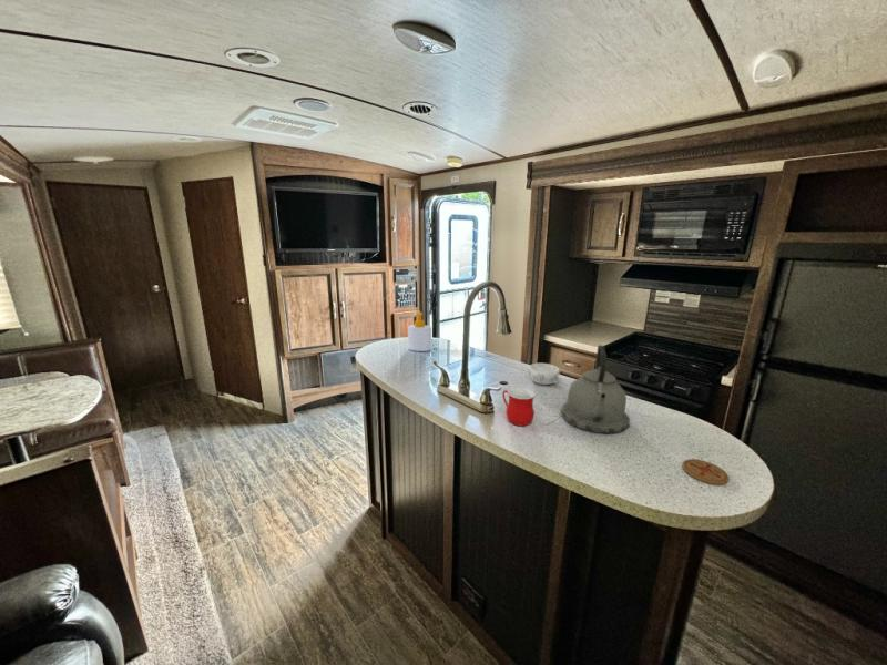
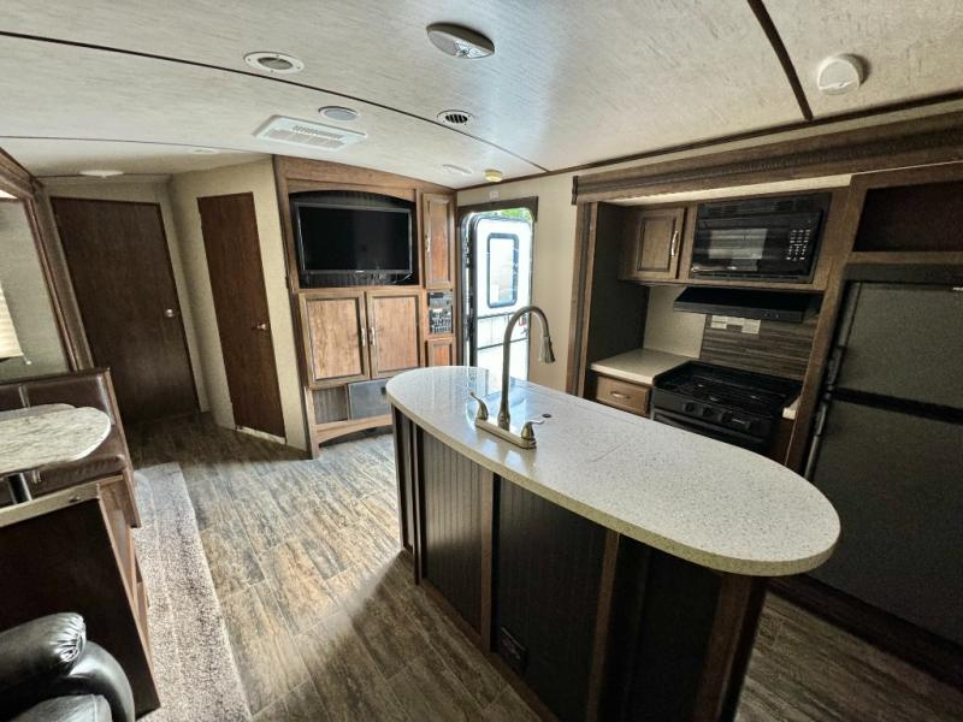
- decorative bowl (546, 375)
- coaster (705, 471)
- mug (517, 406)
- soap bottle (419, 331)
- kettle (600, 386)
